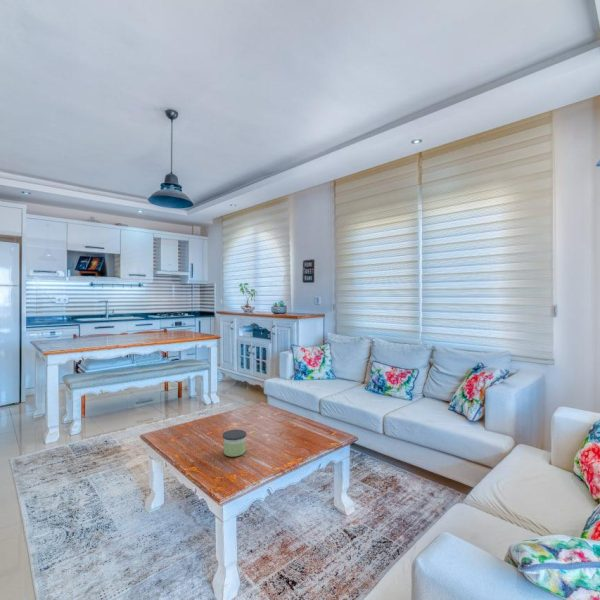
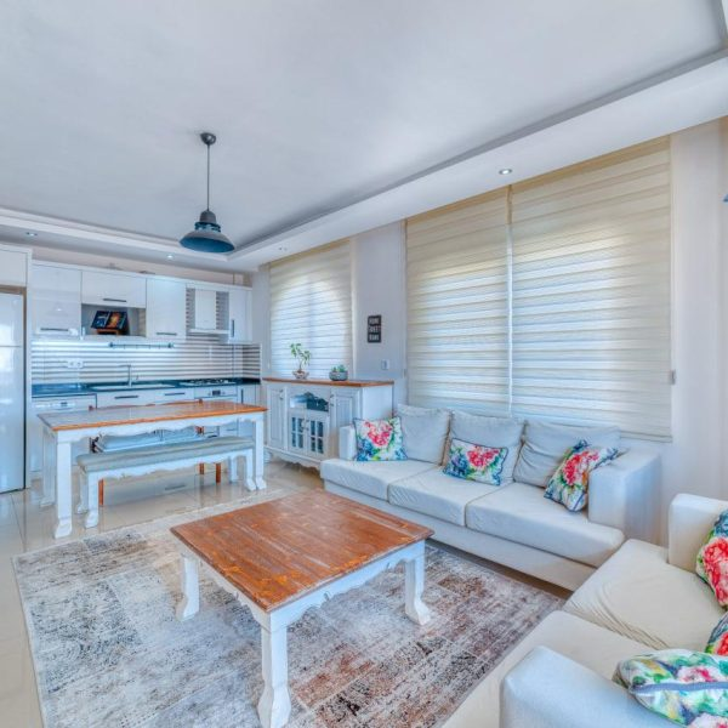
- candle (234, 443)
